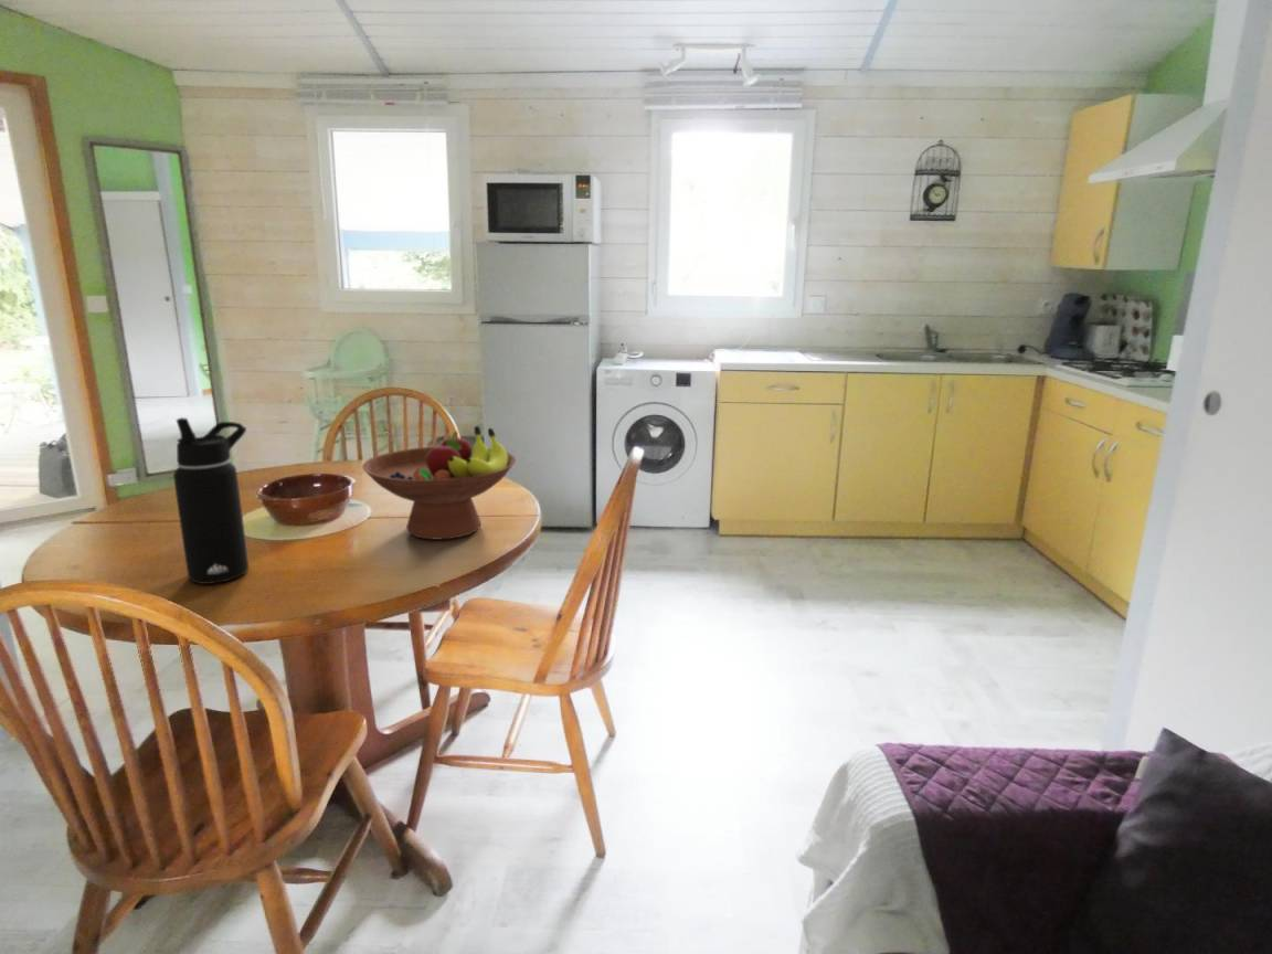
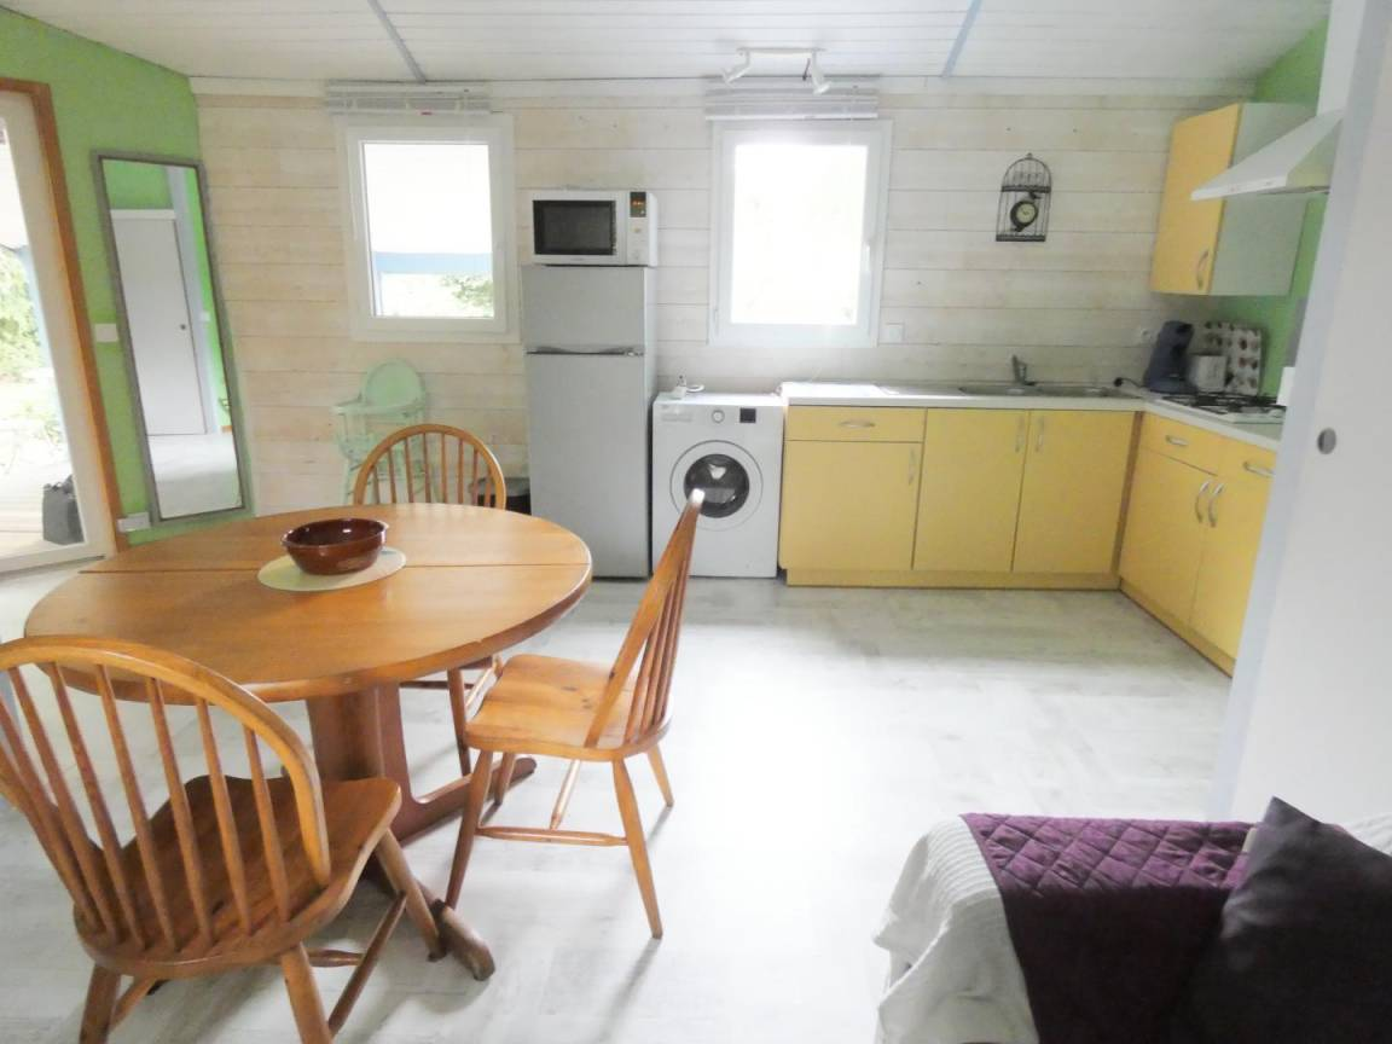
- water bottle (215, 495)
- fruit bowl (442, 481)
